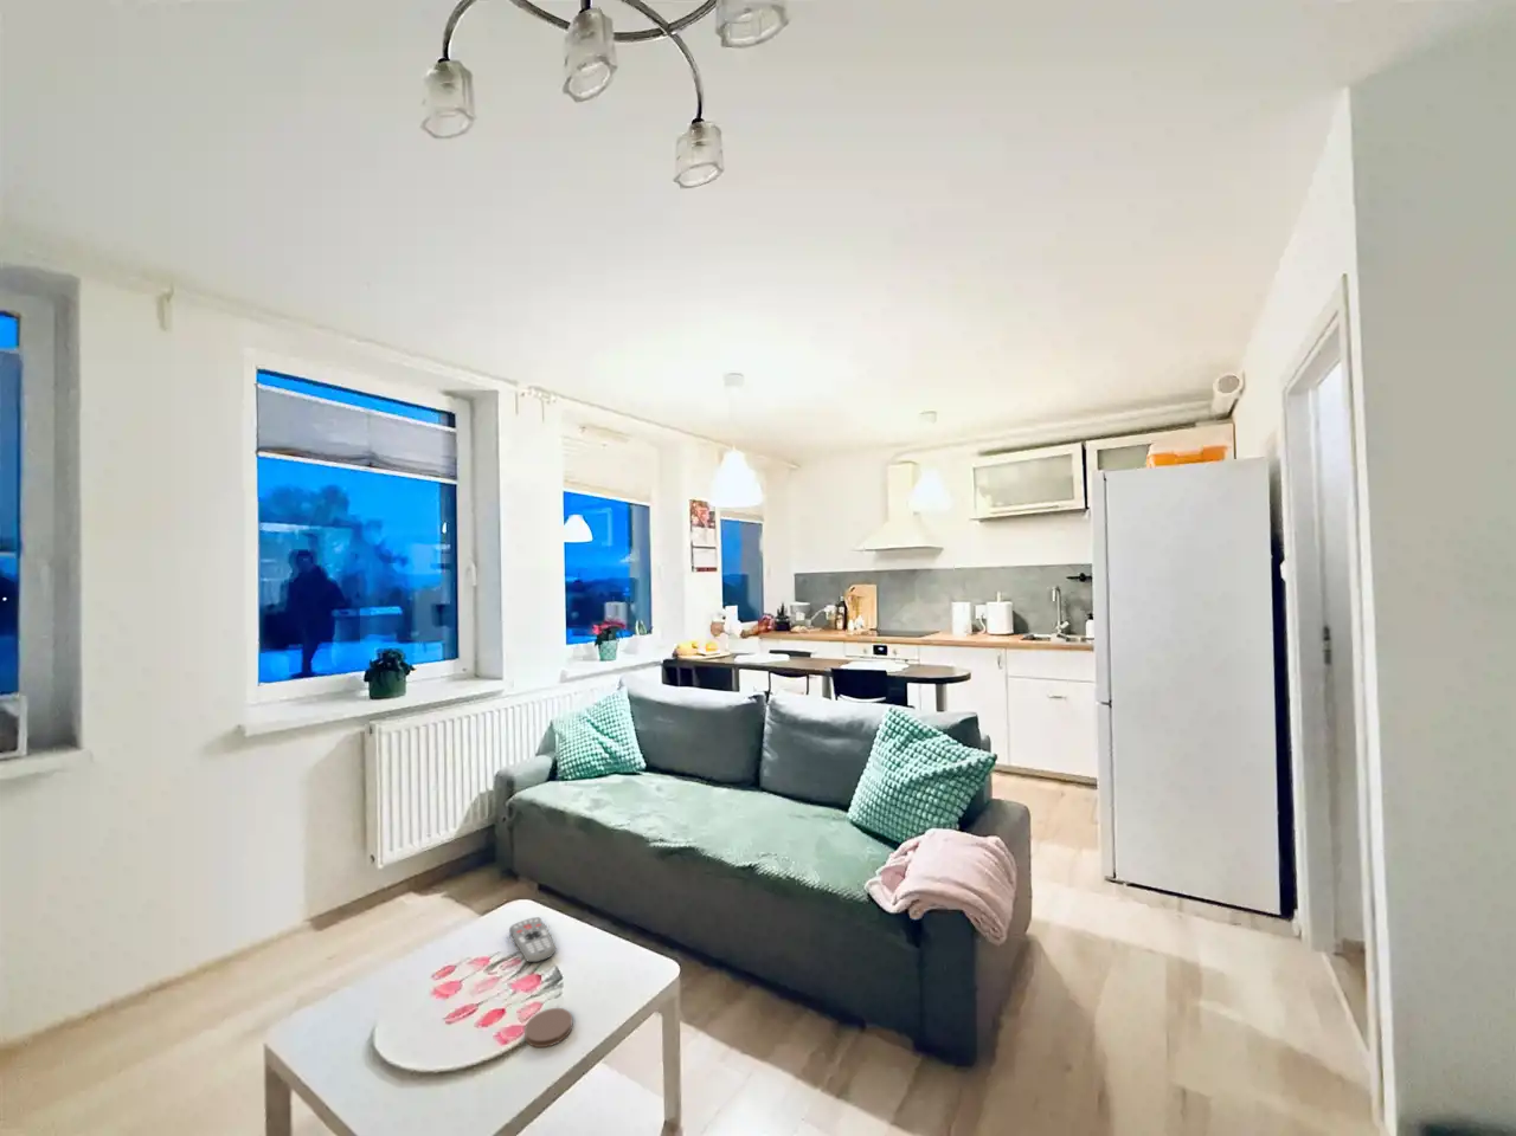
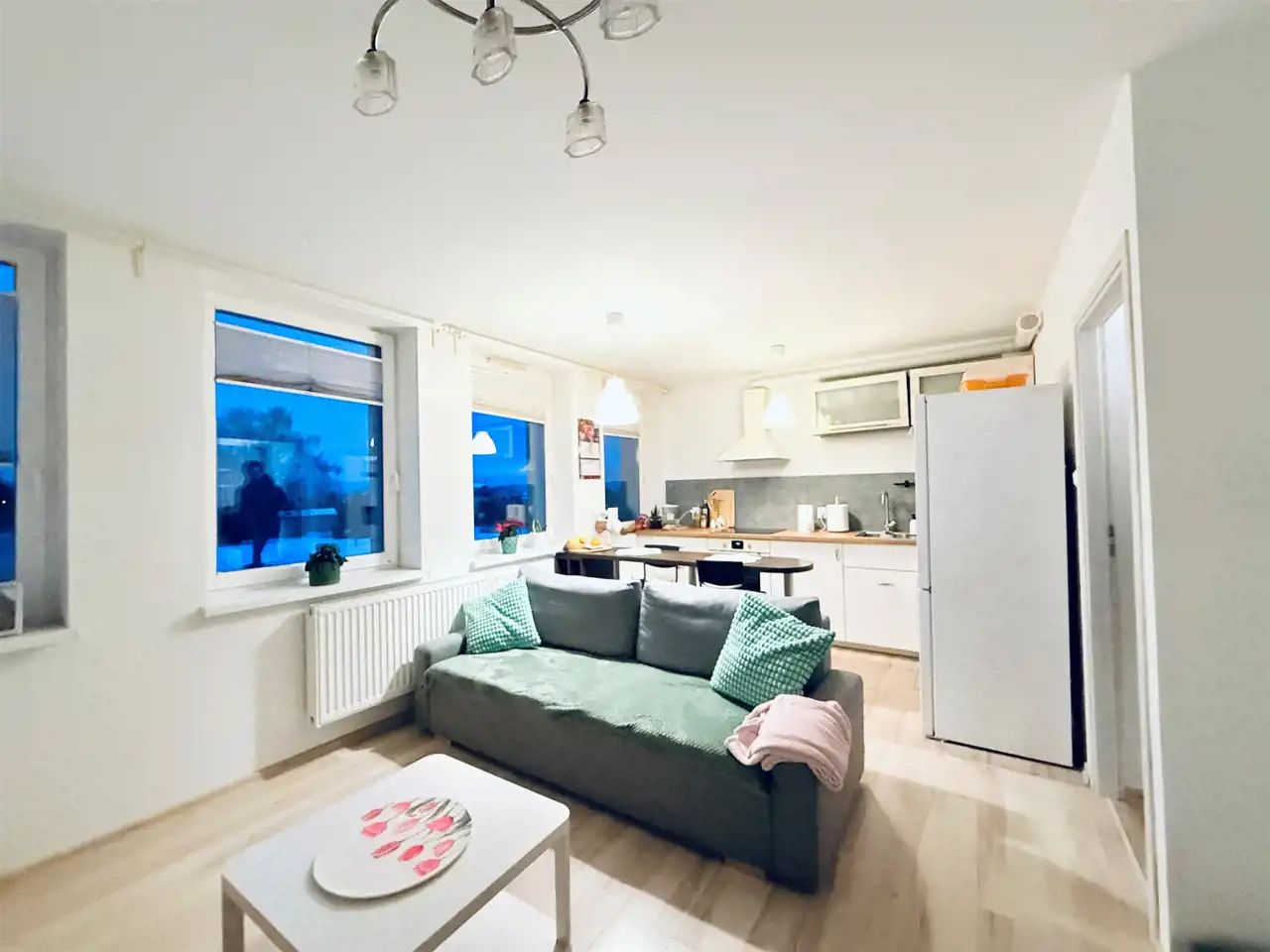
- coaster (548, 1026)
- remote control (532, 939)
